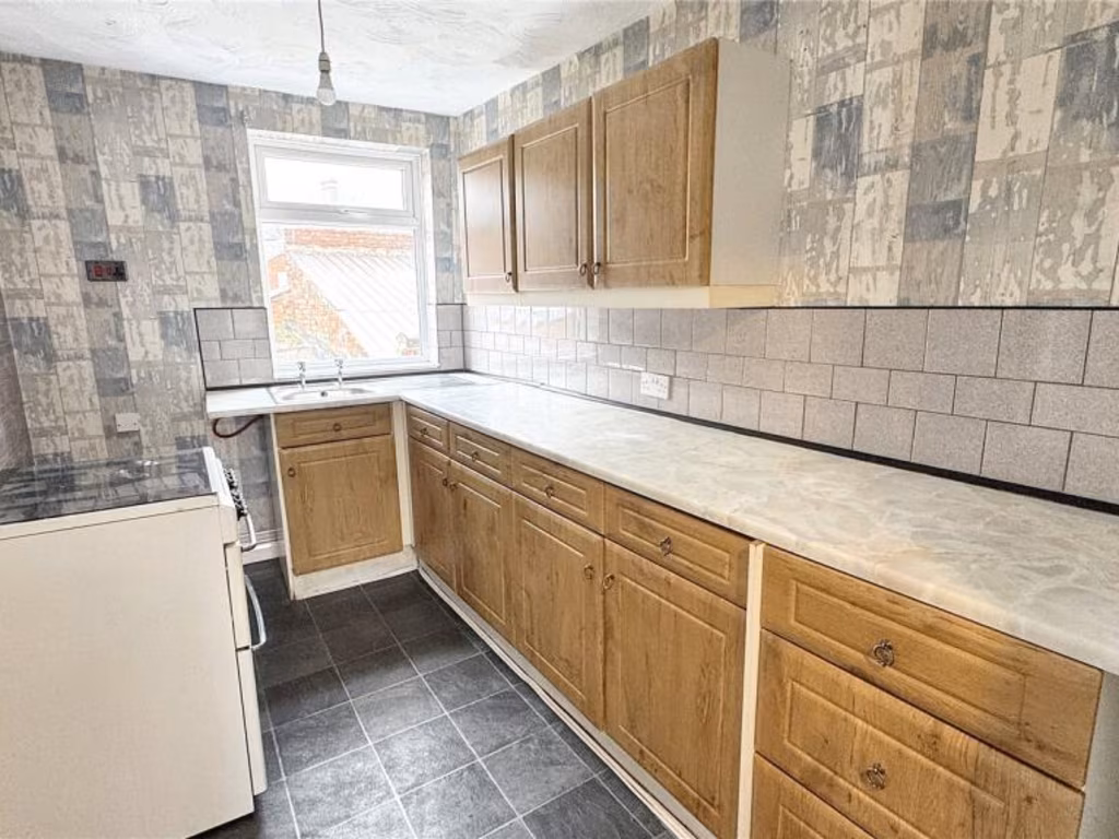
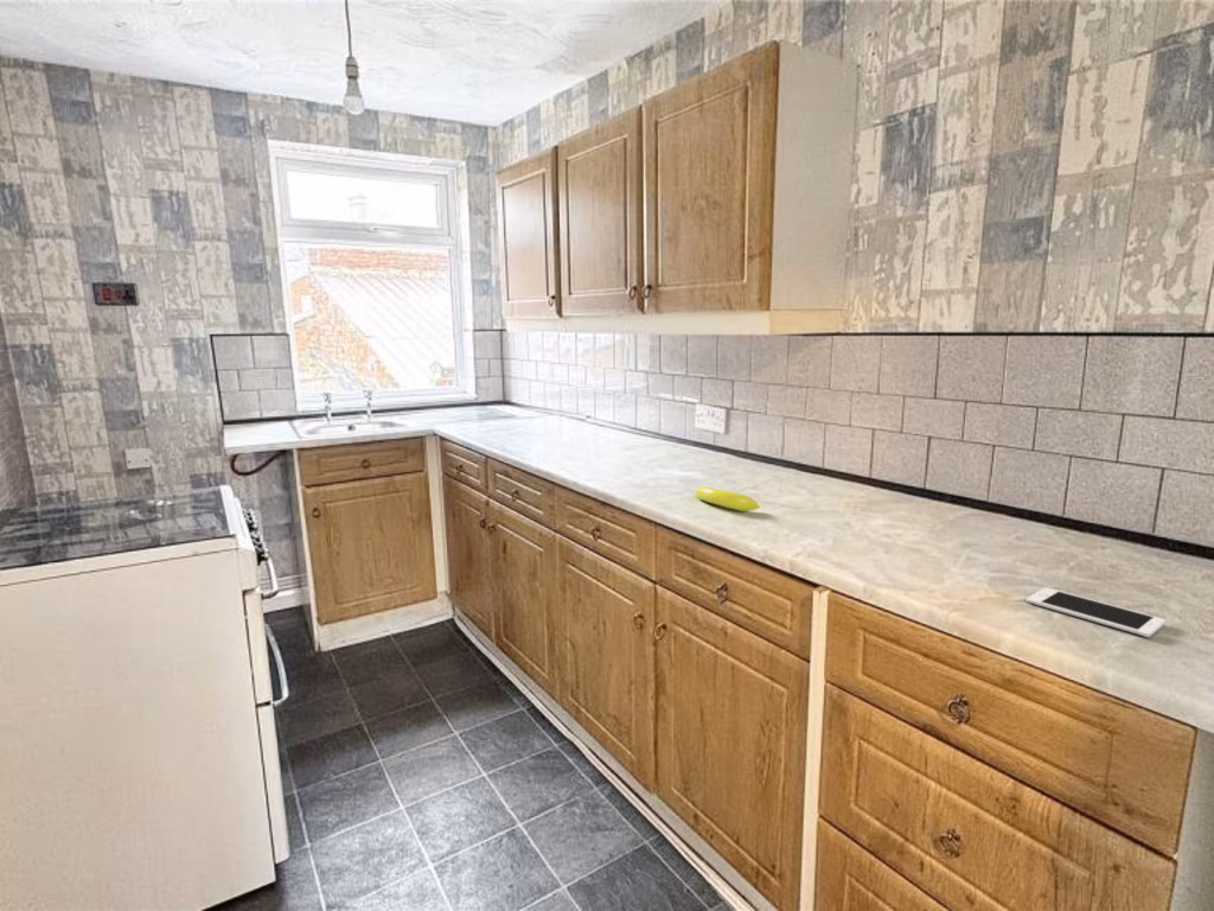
+ cell phone (1092, 610)
+ banana (723, 495)
